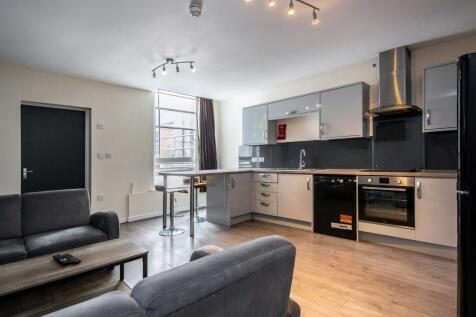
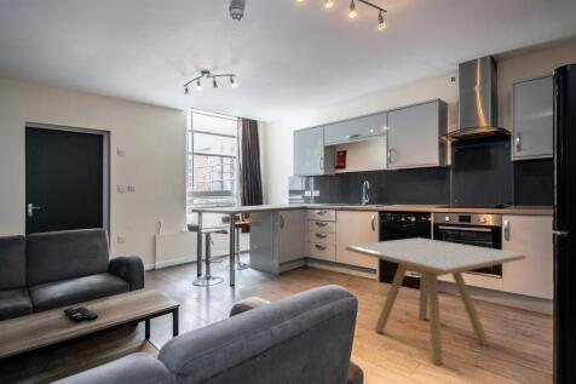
+ dining table (428, 293)
